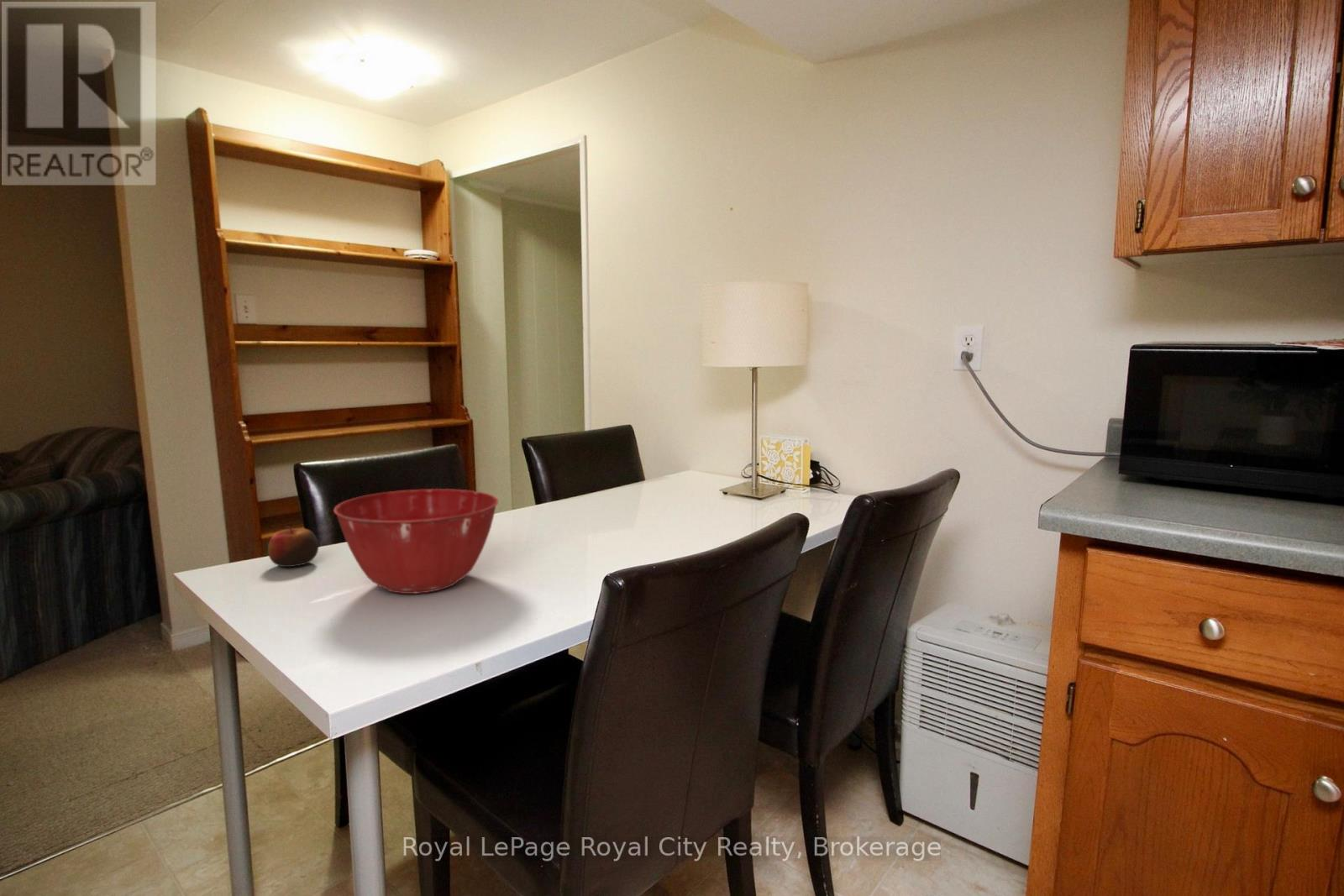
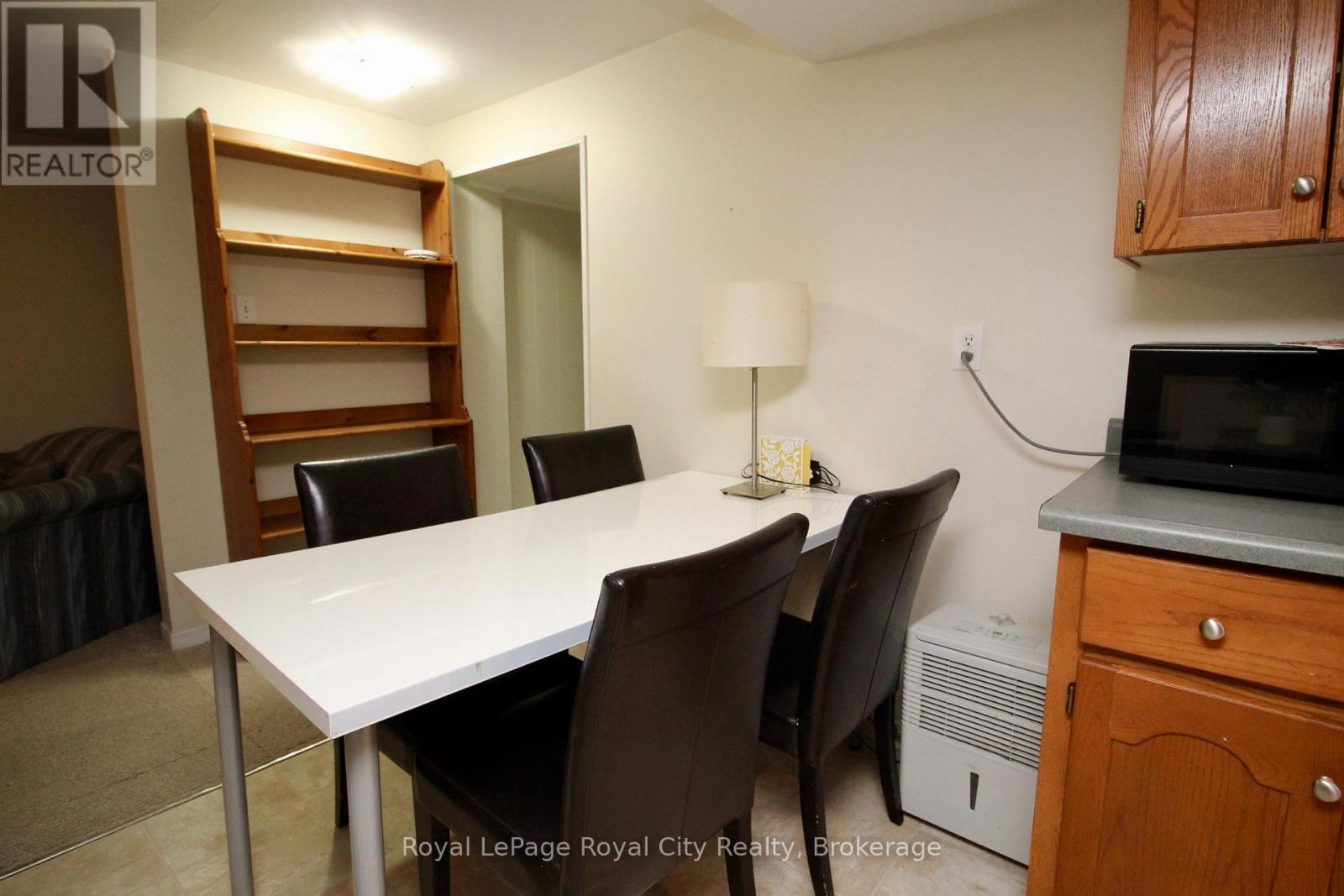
- apple (292, 545)
- mixing bowl (421, 542)
